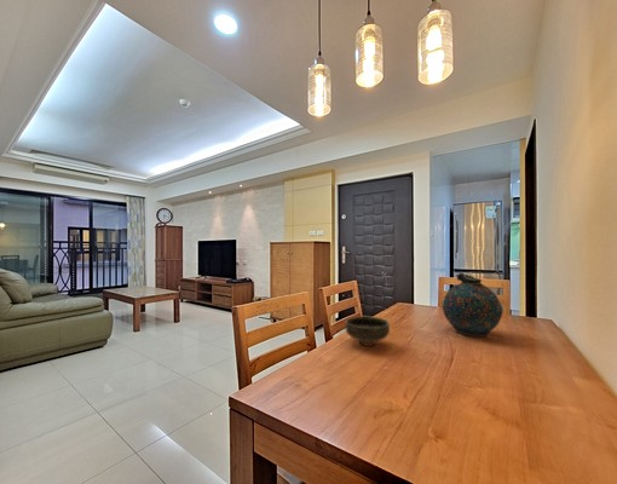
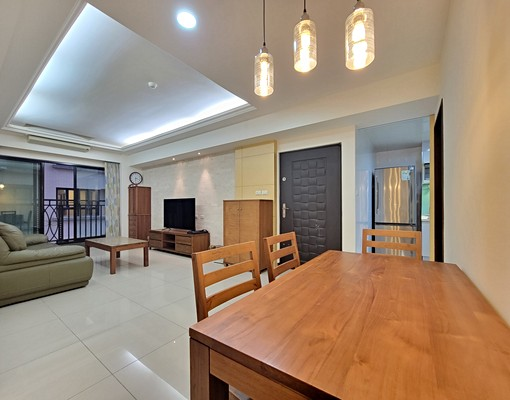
- snuff bottle (471, 302)
- bowl (367, 332)
